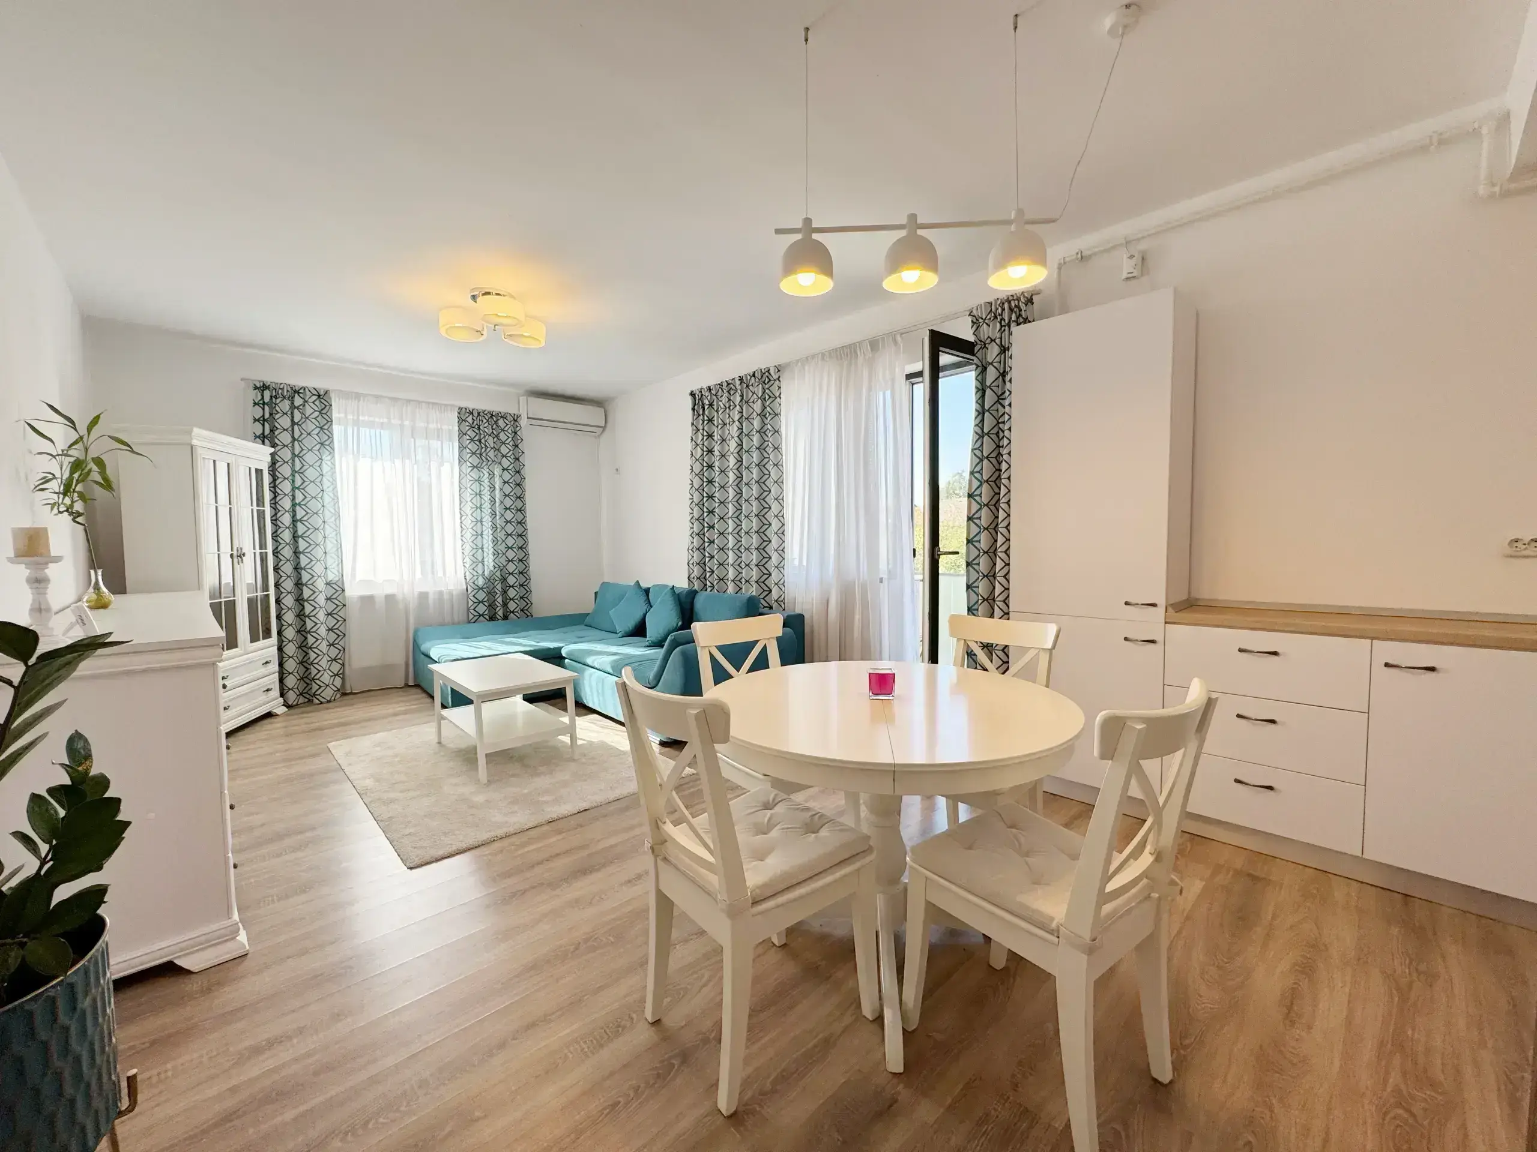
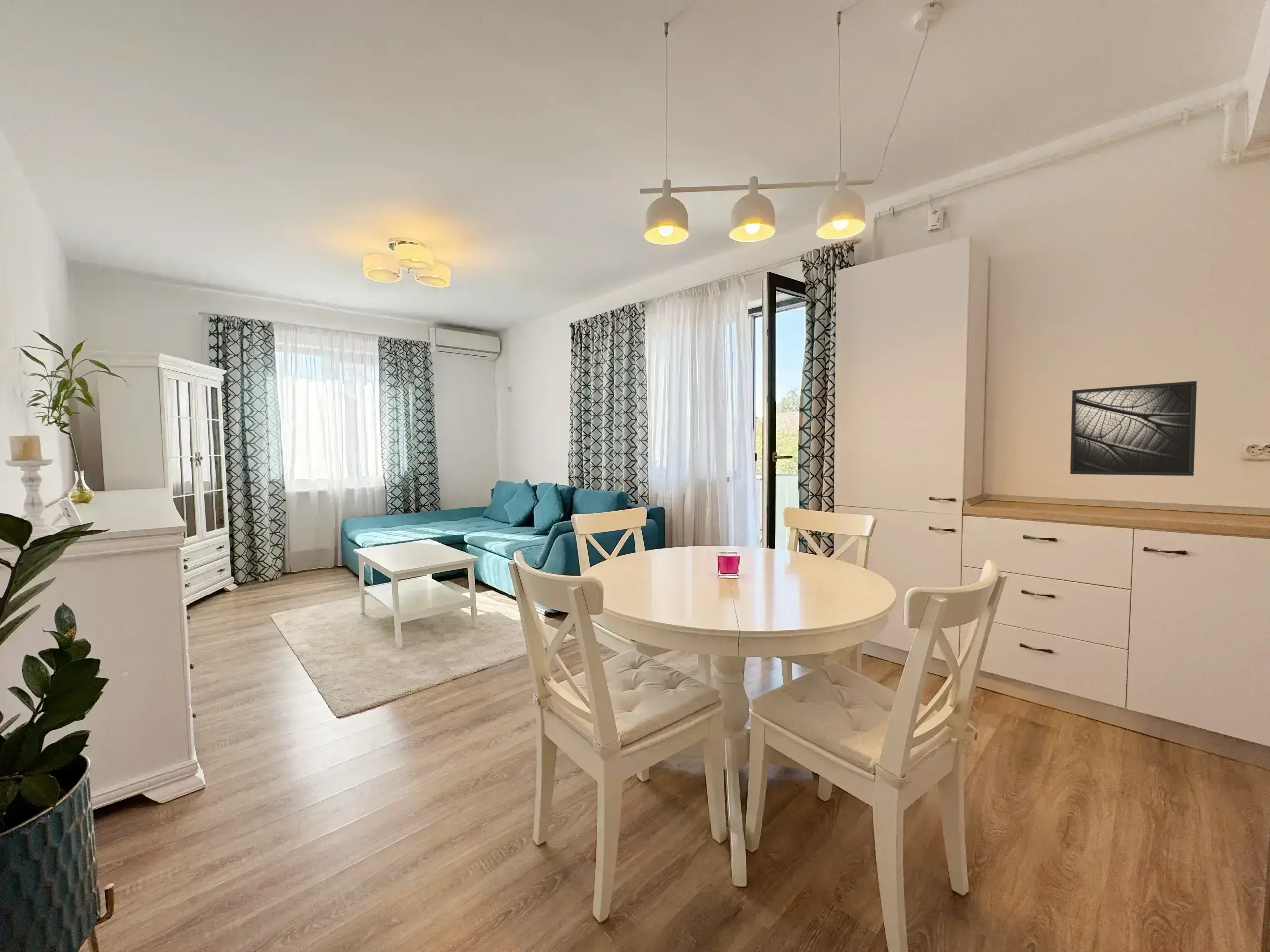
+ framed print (1129, 430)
